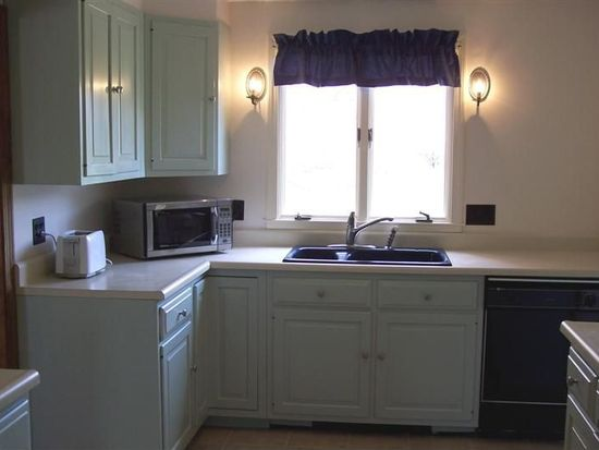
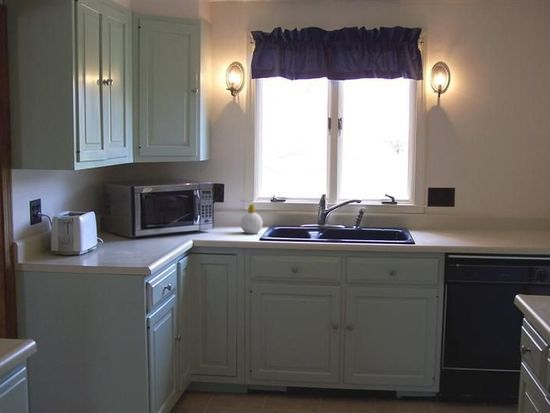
+ soap bottle (251, 218)
